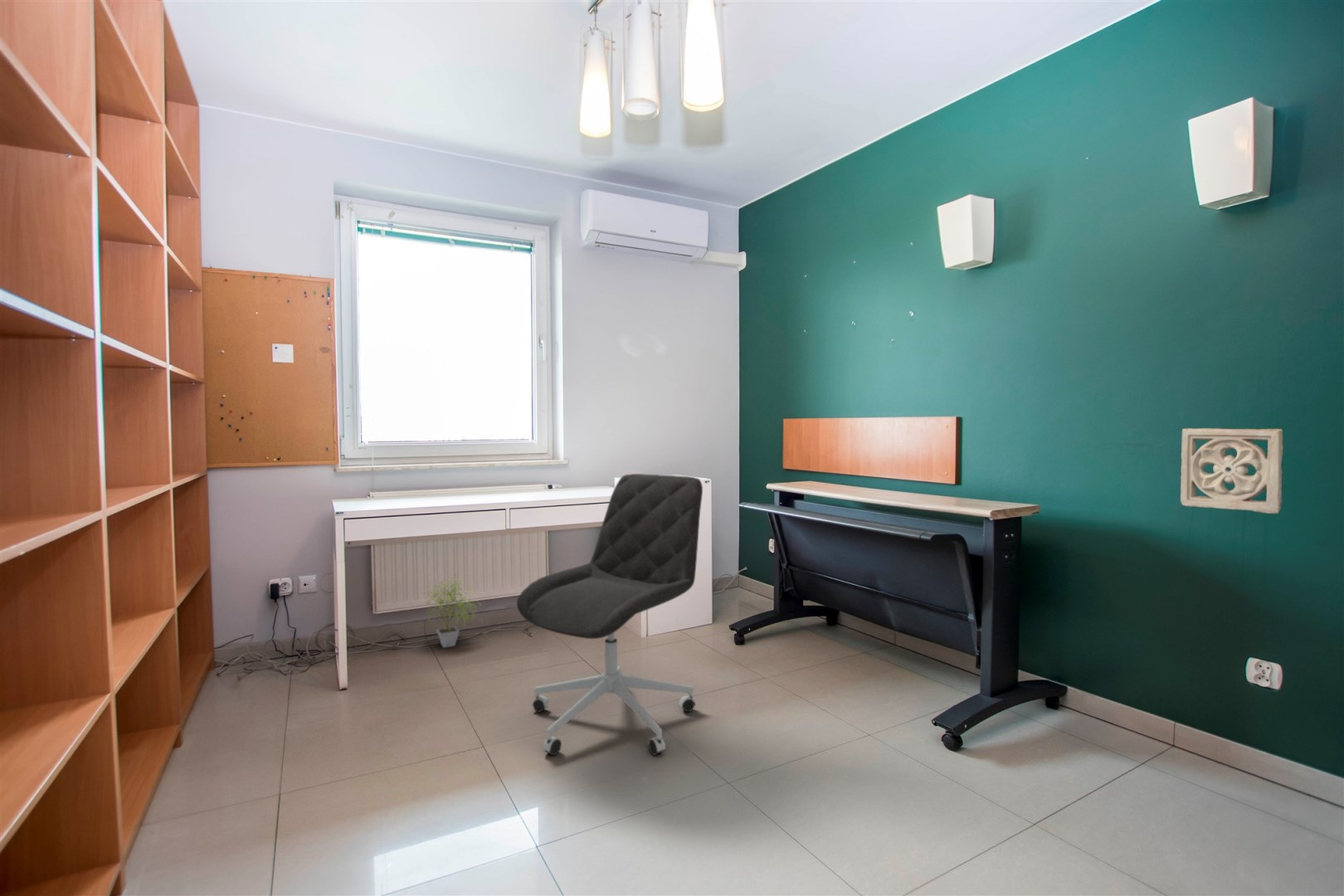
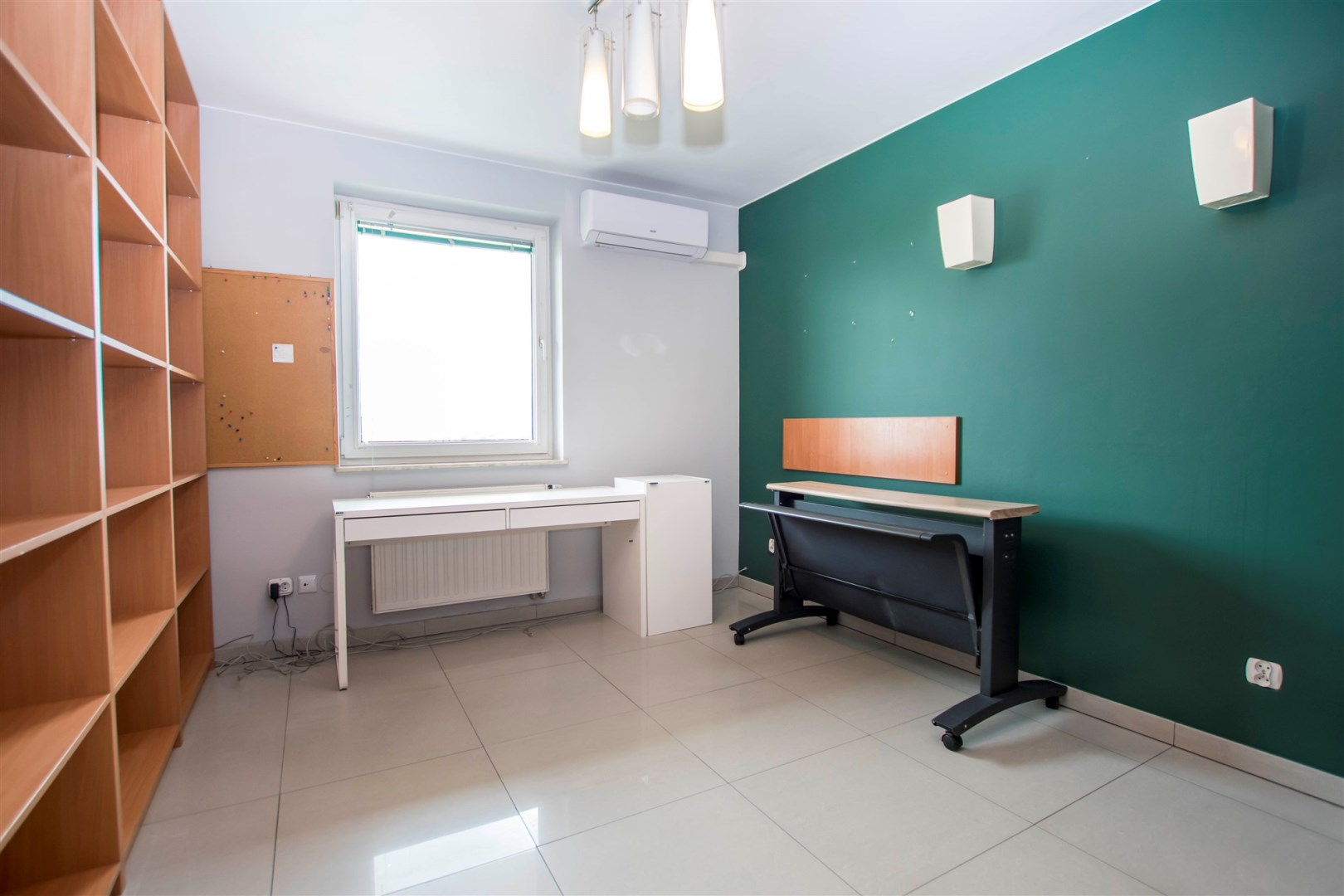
- potted plant (450, 607)
- office chair (613, 601)
- wall ornament (1229, 470)
